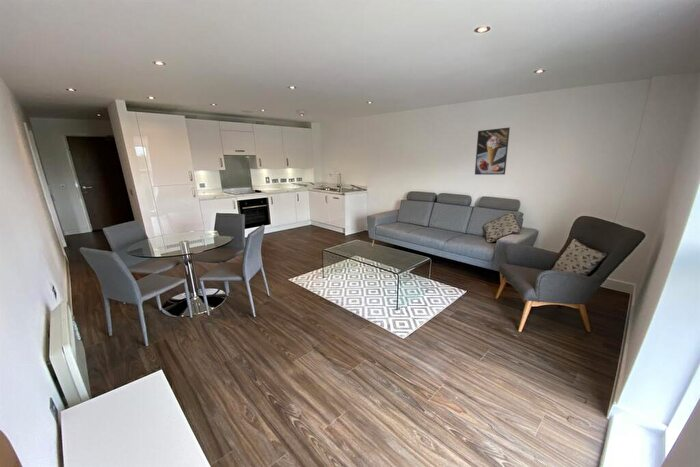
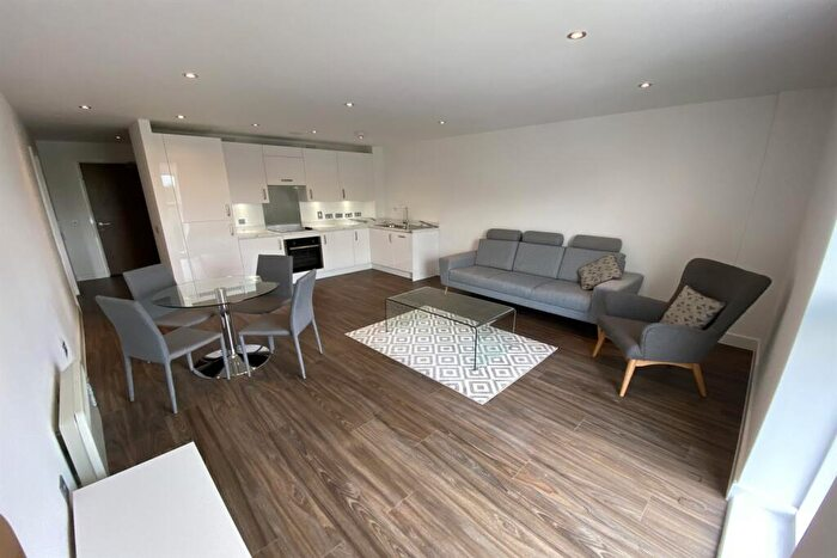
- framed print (491, 152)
